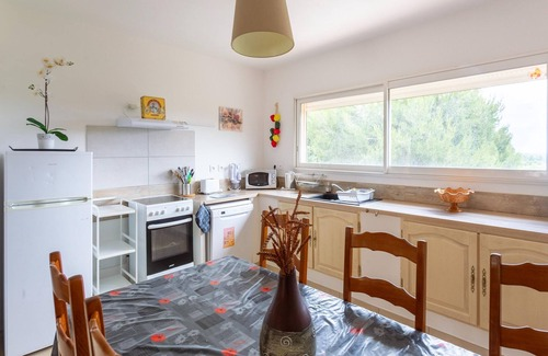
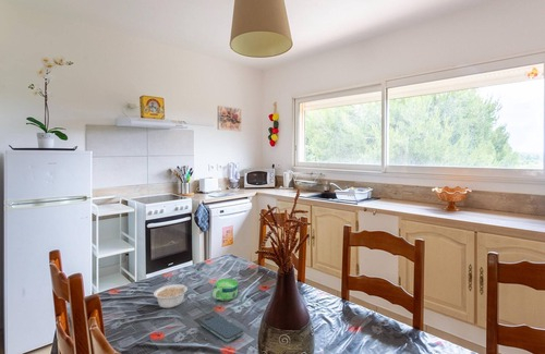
+ legume (171, 294)
+ smartphone (221, 327)
+ cup (225, 291)
